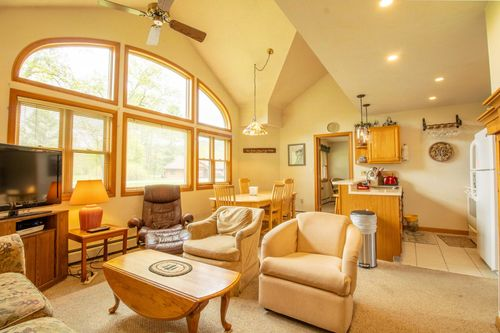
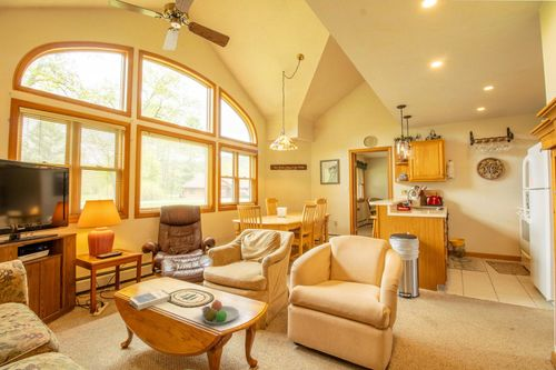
+ hardback book (150, 299)
+ fruit bowl (219, 310)
